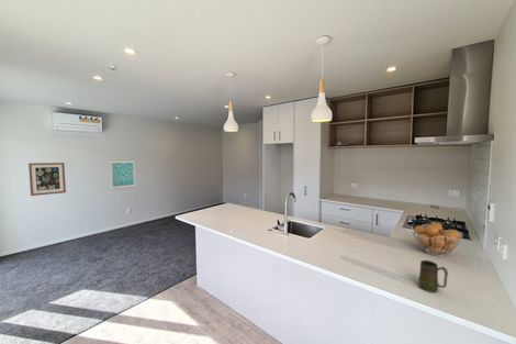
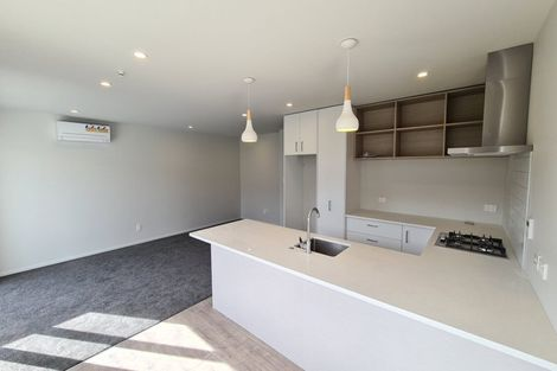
- wall art (47, 178)
- fruit basket (435, 237)
- wall art (123, 174)
- mug (433, 277)
